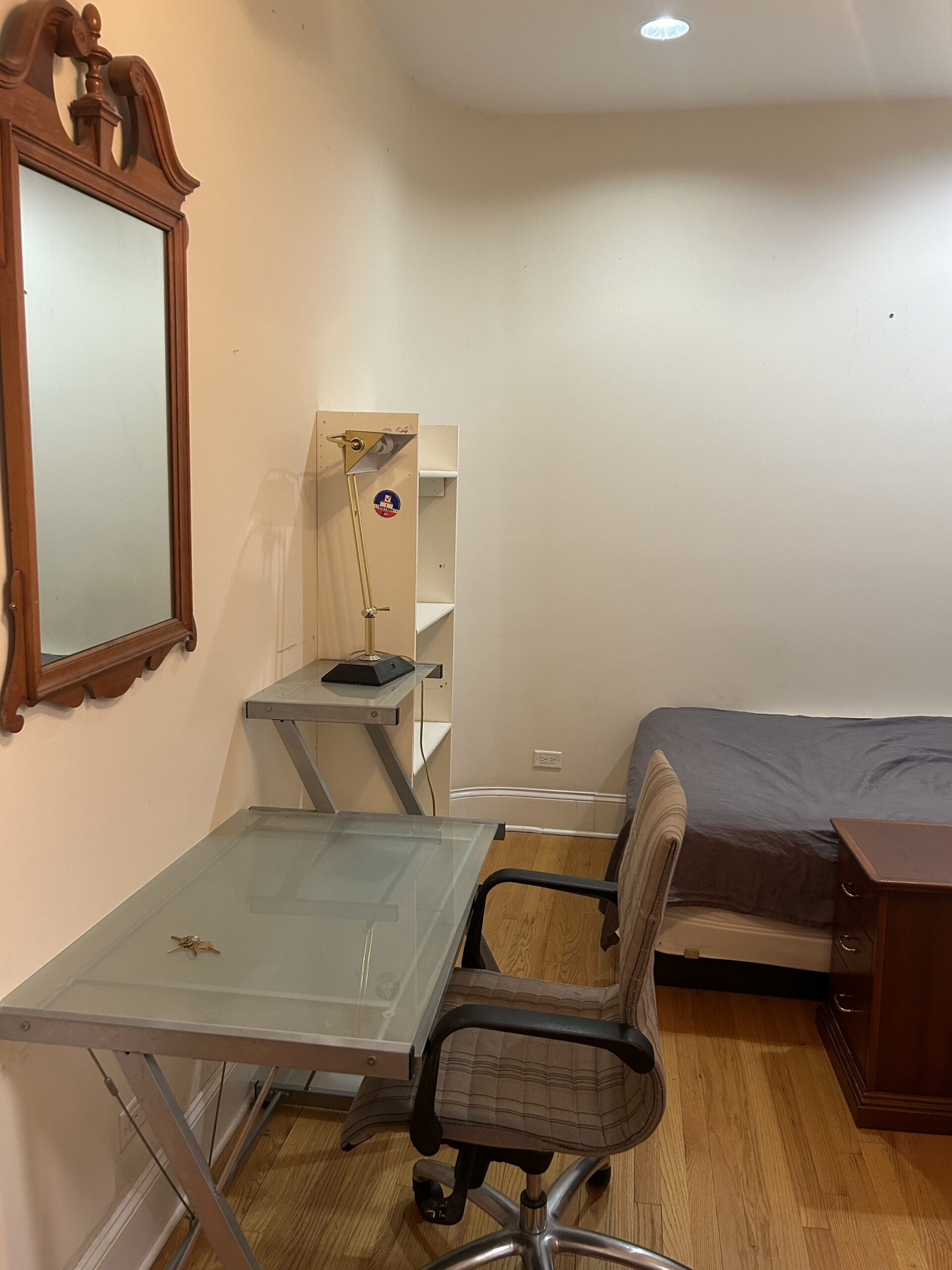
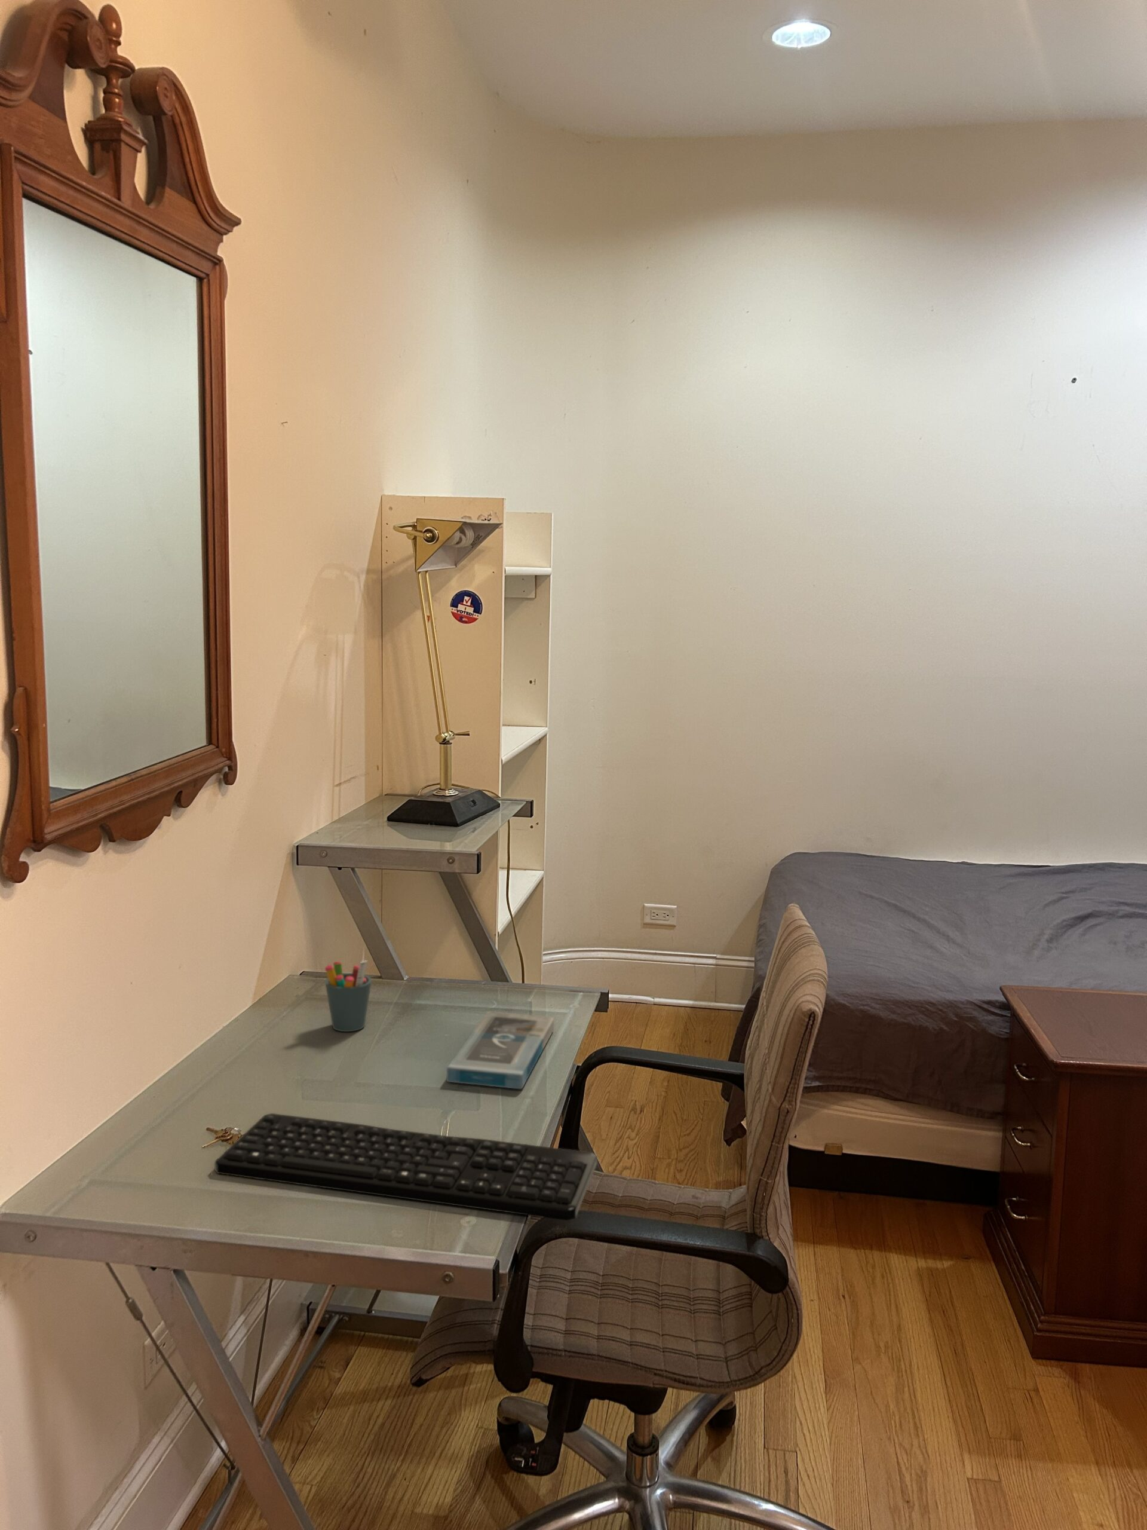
+ keyboard (408, 1160)
+ pen holder (348, 991)
+ speaker (502, 1047)
